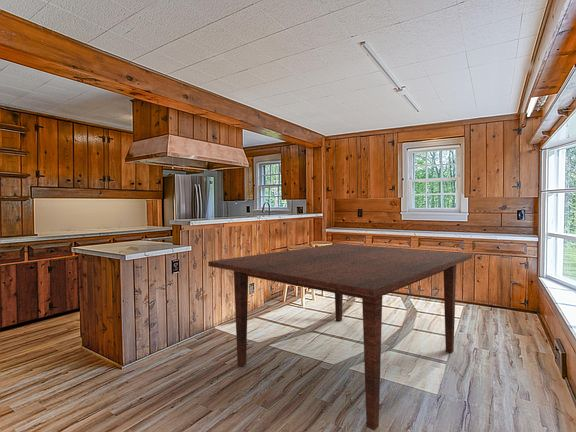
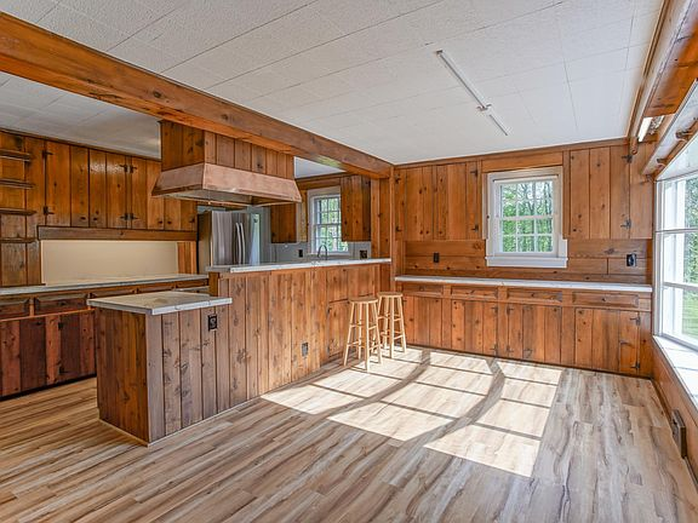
- table (342, 305)
